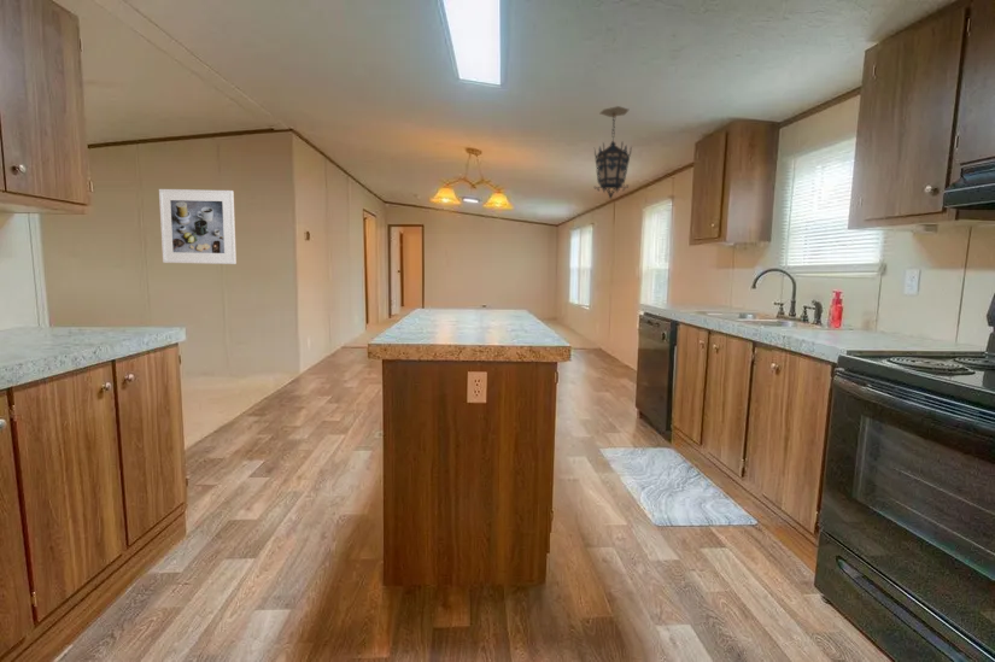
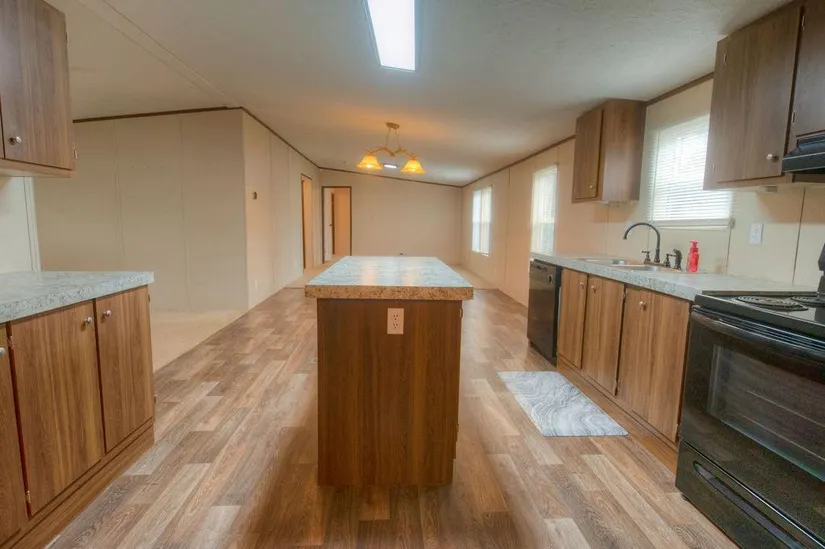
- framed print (198, 227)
- hanging lantern (611, 156)
